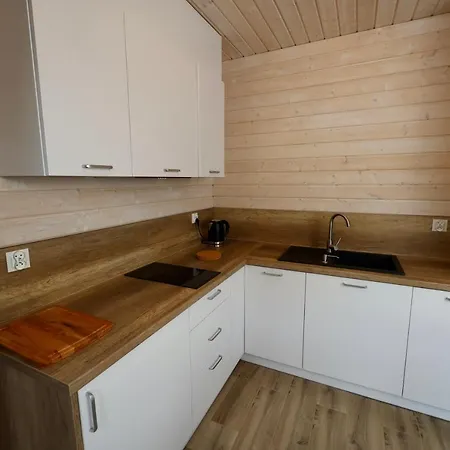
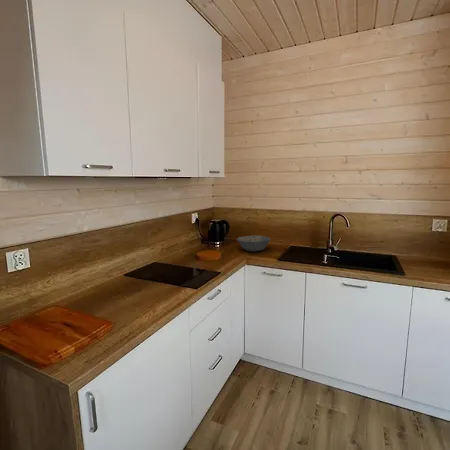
+ bowl (253, 244)
